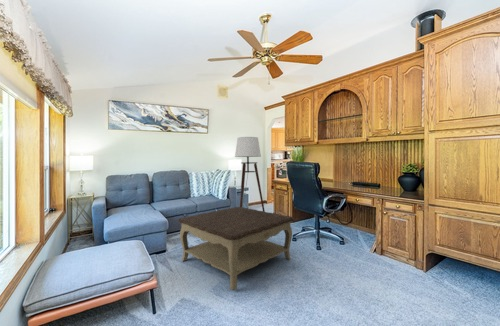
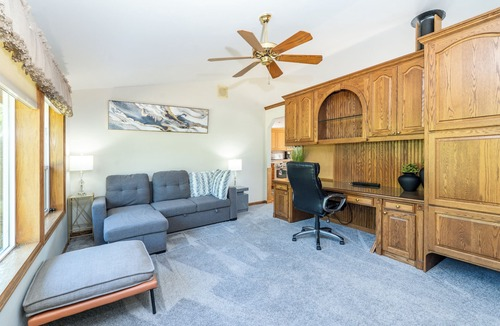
- floor lamp (242, 181)
- coffee table (236, 238)
